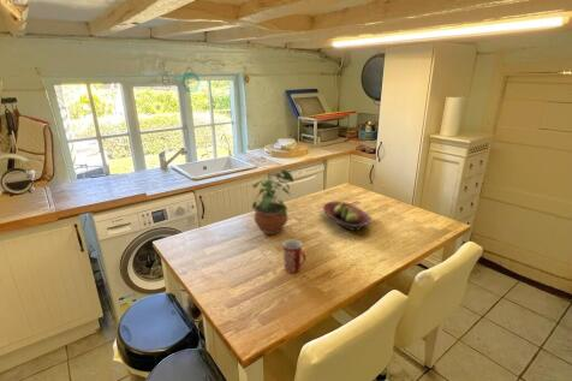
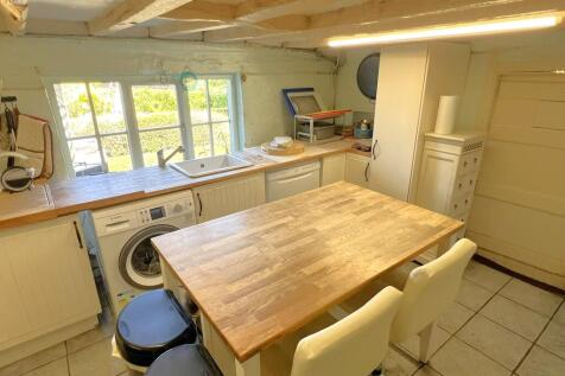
- fruit bowl (345, 213)
- mug (294, 257)
- potted plant (275, 200)
